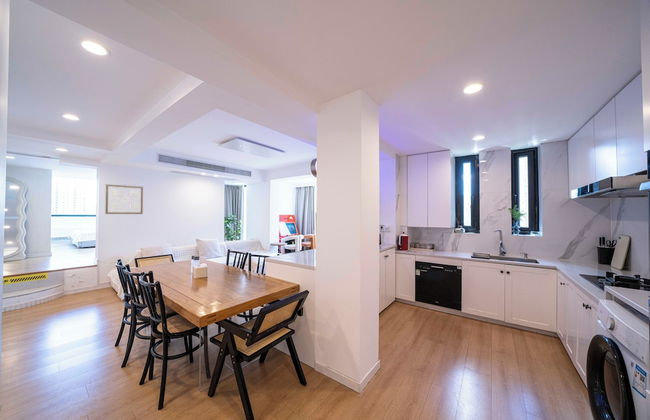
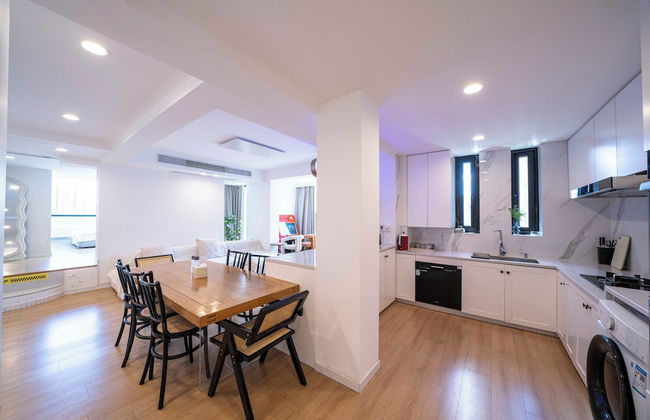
- wall art (124, 198)
